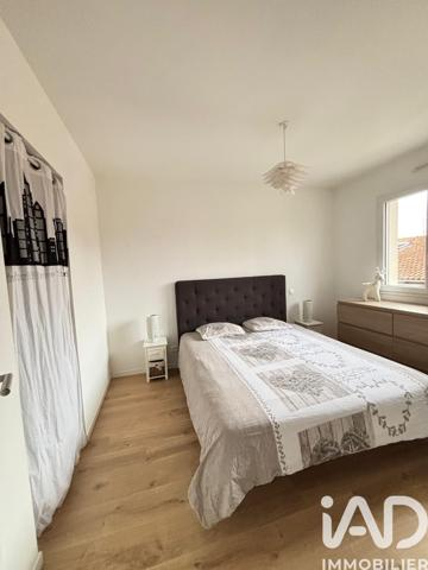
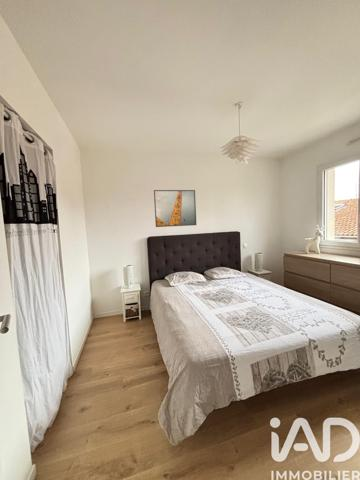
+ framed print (175, 208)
